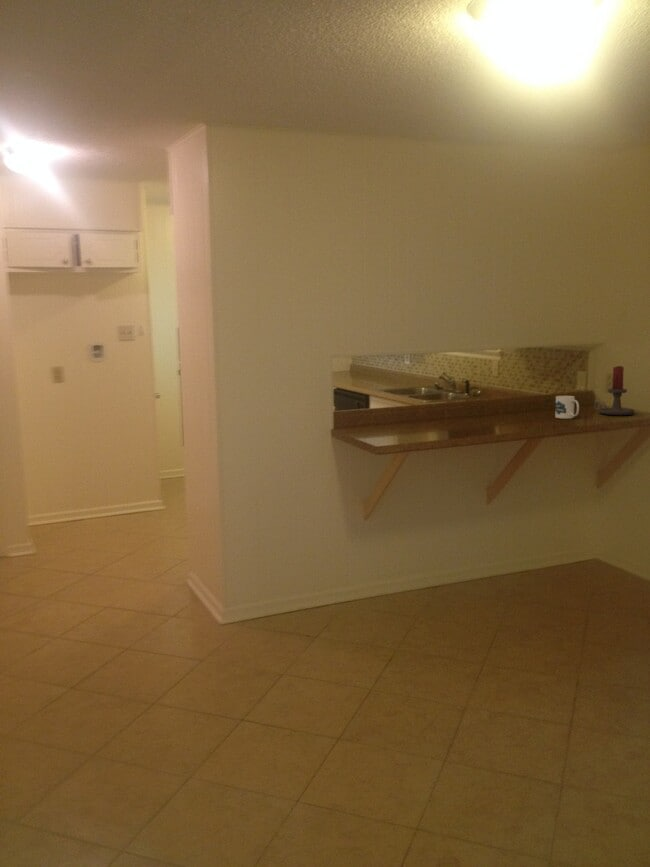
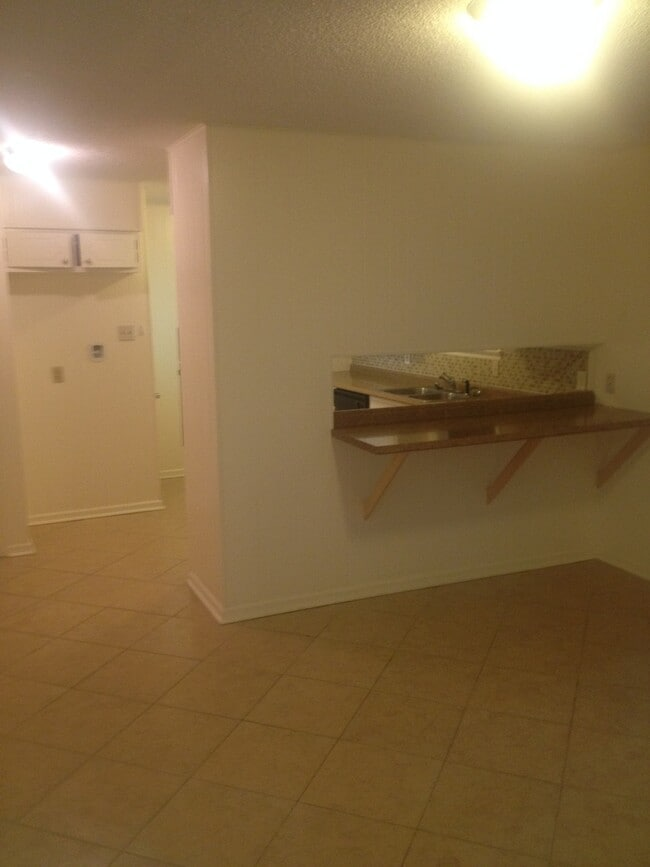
- candle holder (613, 389)
- mug (566, 407)
